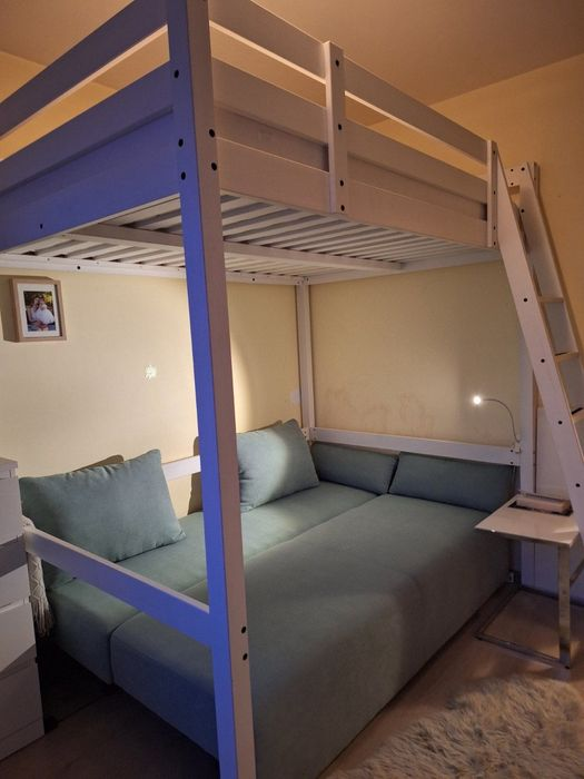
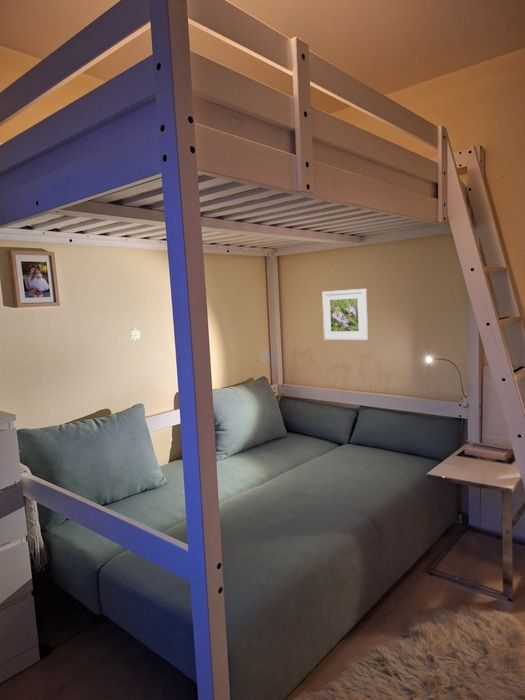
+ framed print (344, 315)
